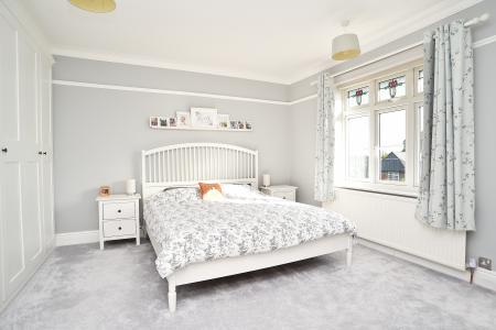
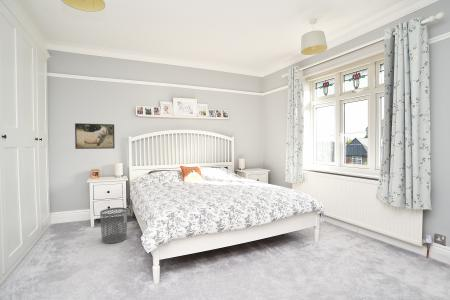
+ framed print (95, 136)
+ waste bin (114, 224)
